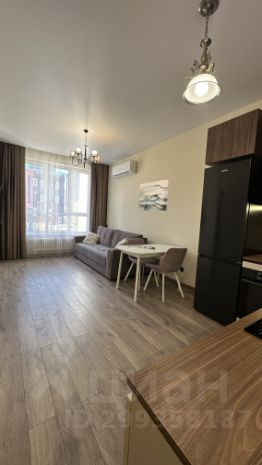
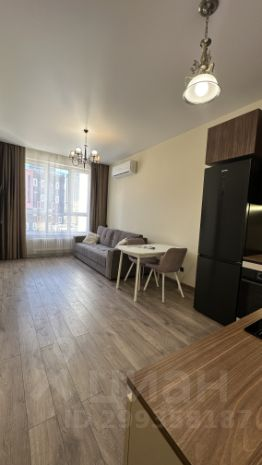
- wall art (152, 196)
